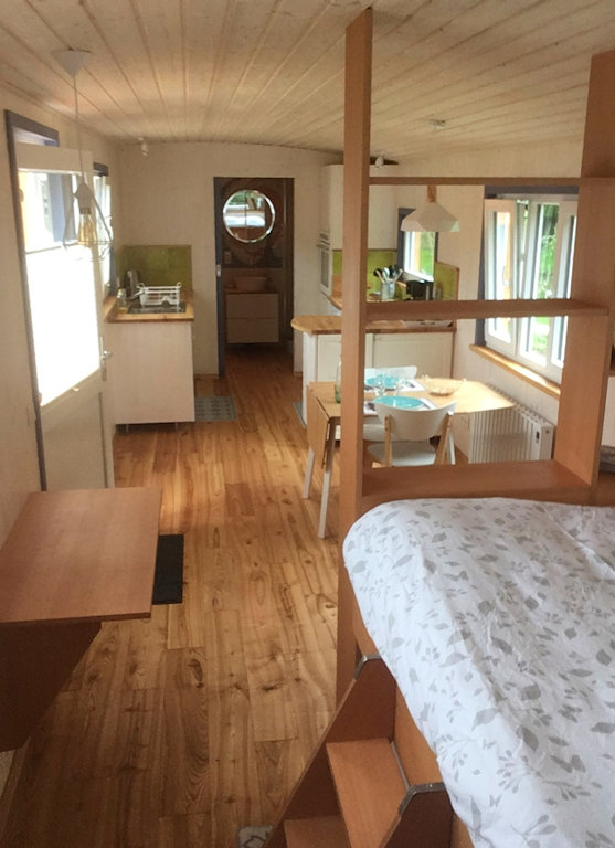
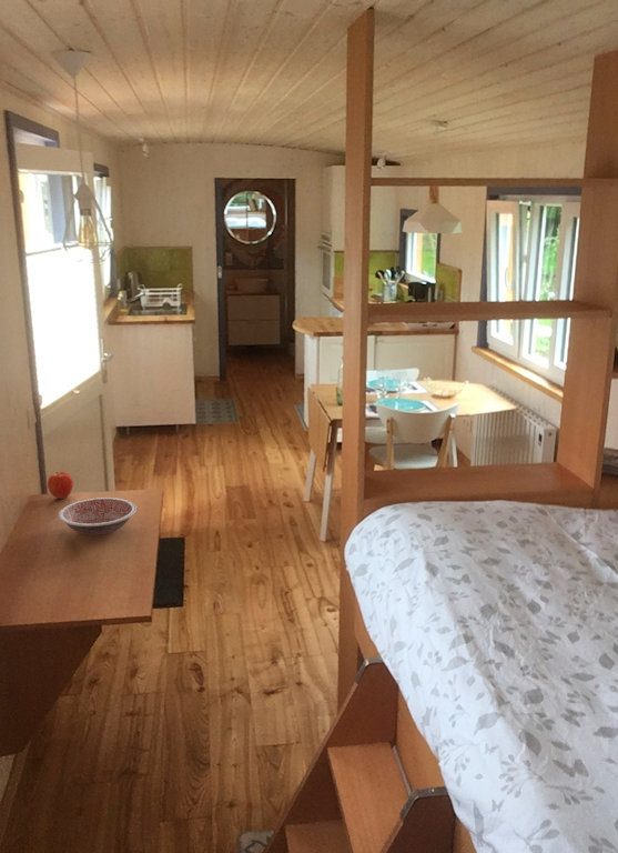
+ bowl (98, 520)
+ apple (60, 484)
